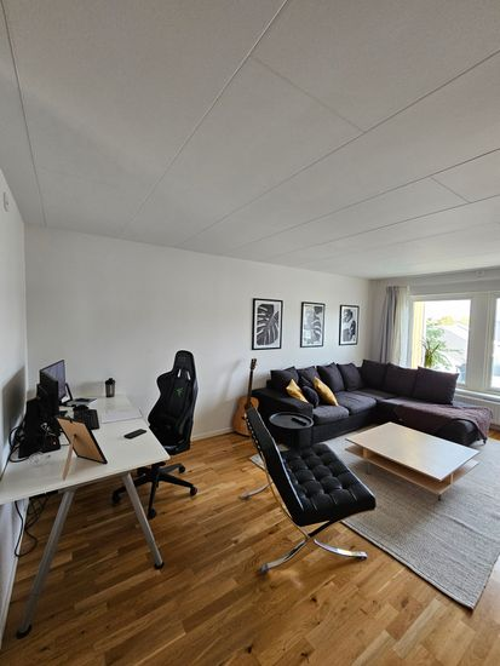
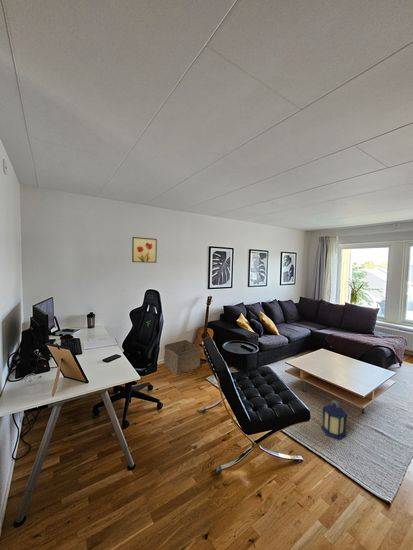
+ lantern (334, 415)
+ wall art (144, 250)
+ storage bin (181, 356)
